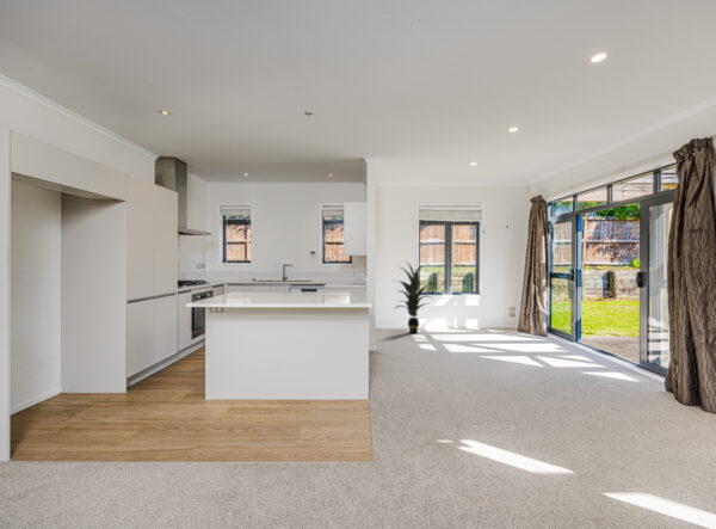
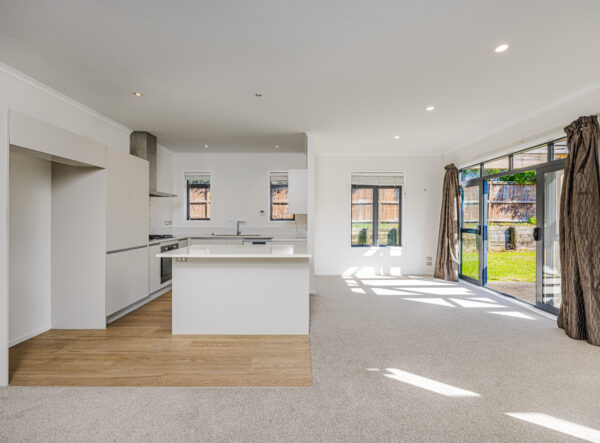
- indoor plant (411, 296)
